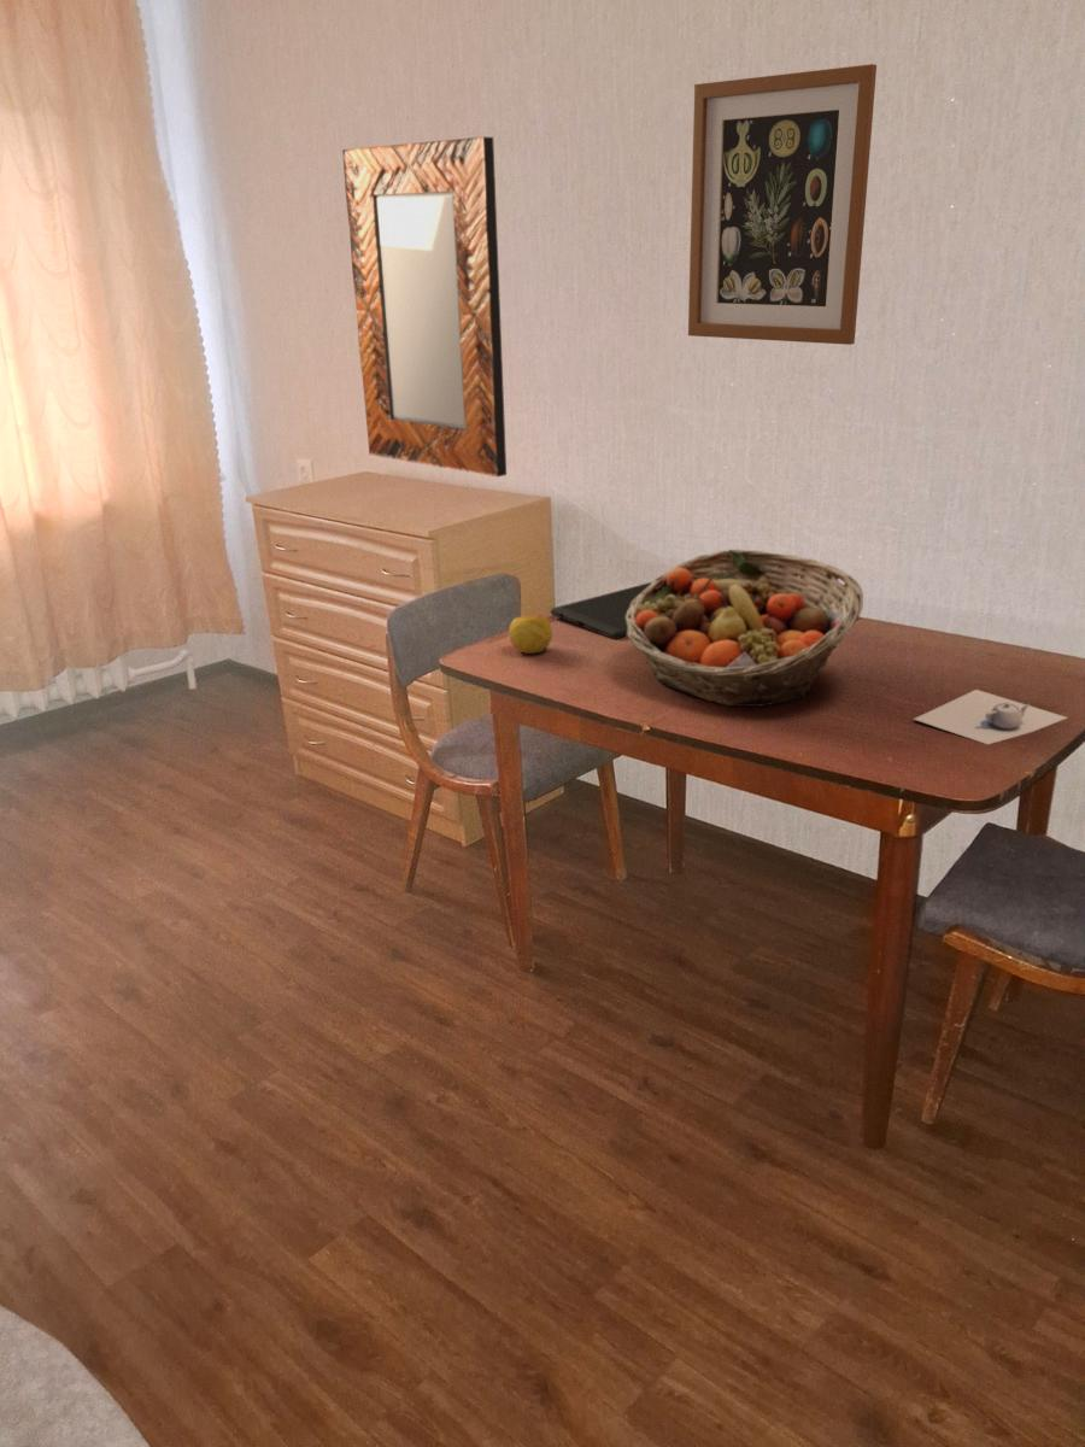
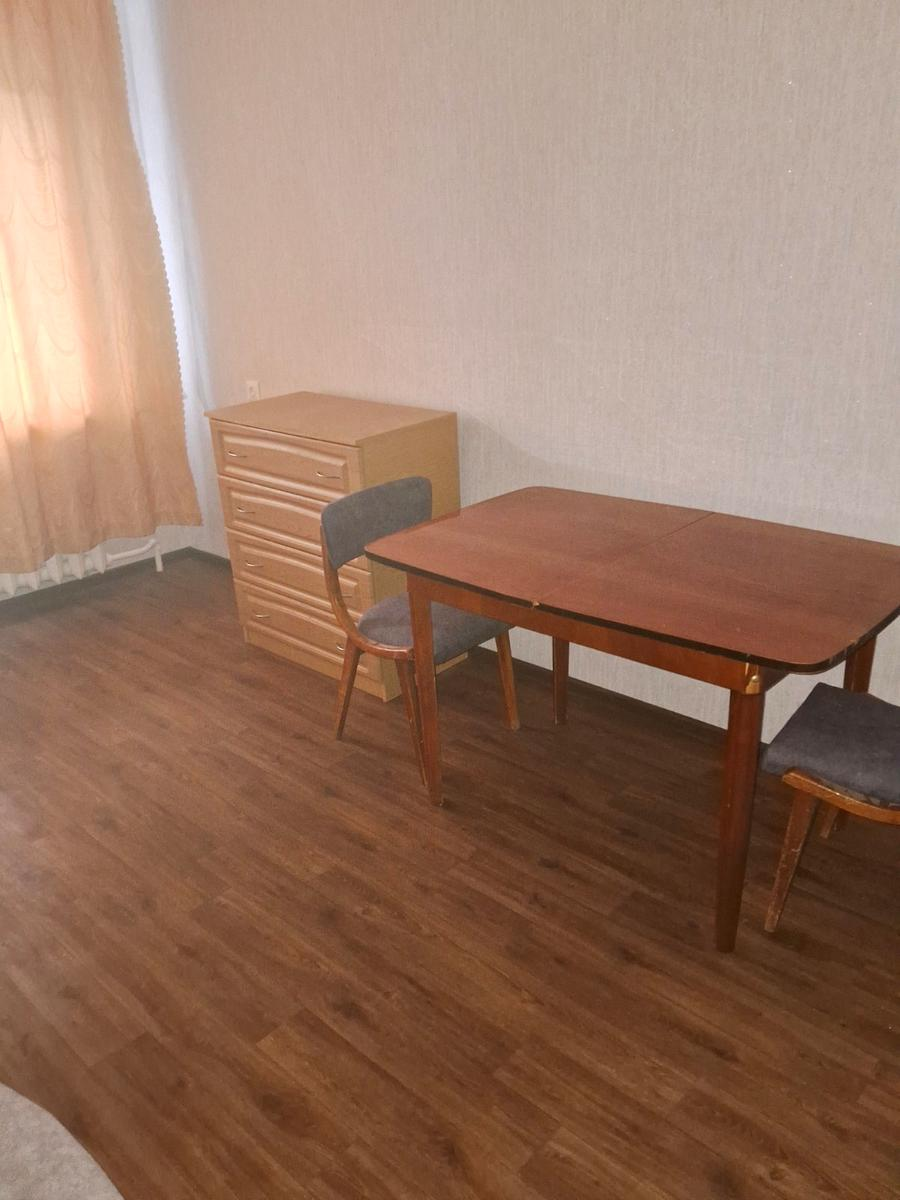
- fruit basket (739, 625)
- cutting board (640, 592)
- wall art (773, 212)
- teapot (1002, 710)
- apple (530, 632)
- home mirror (423, 312)
